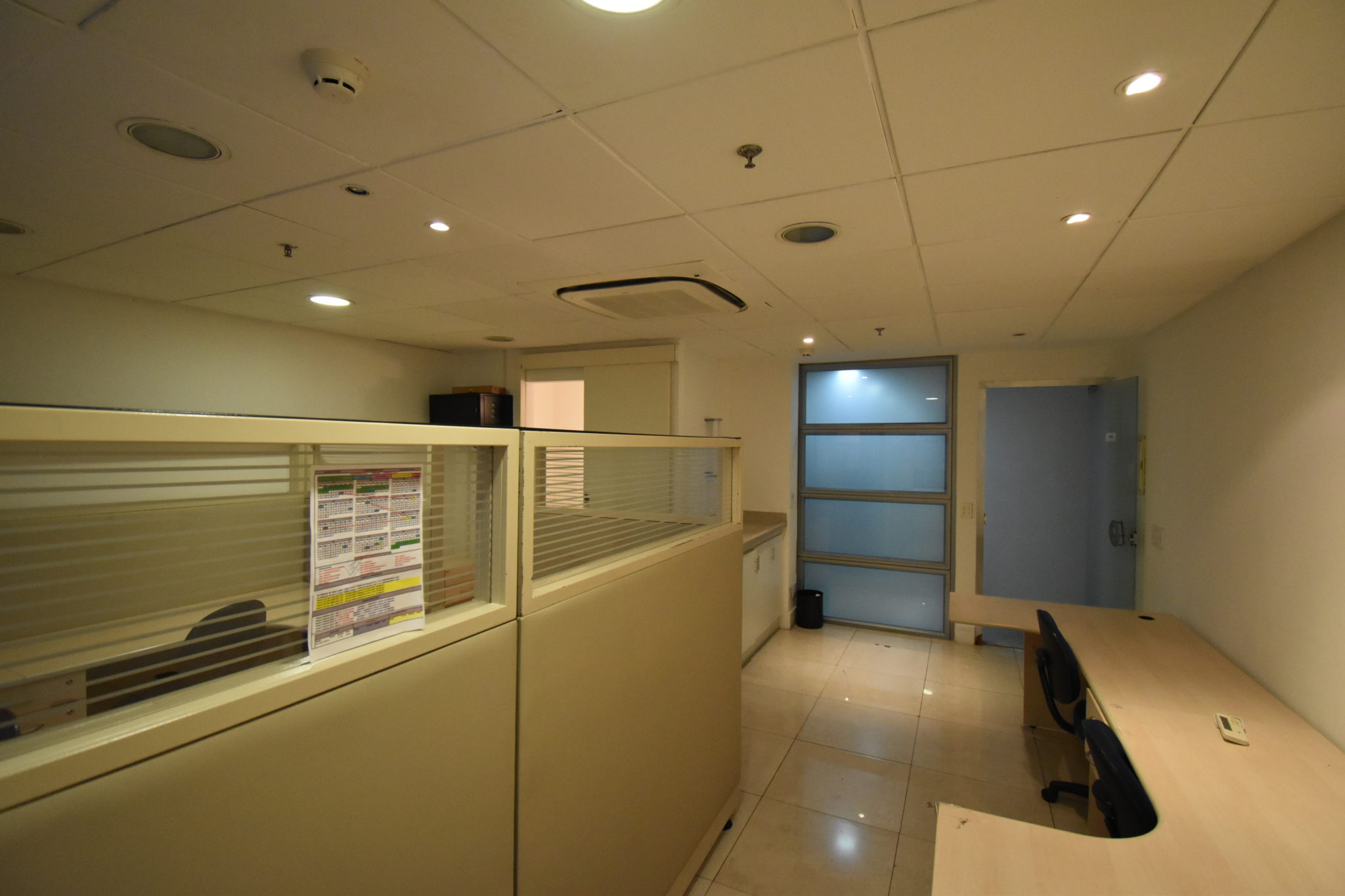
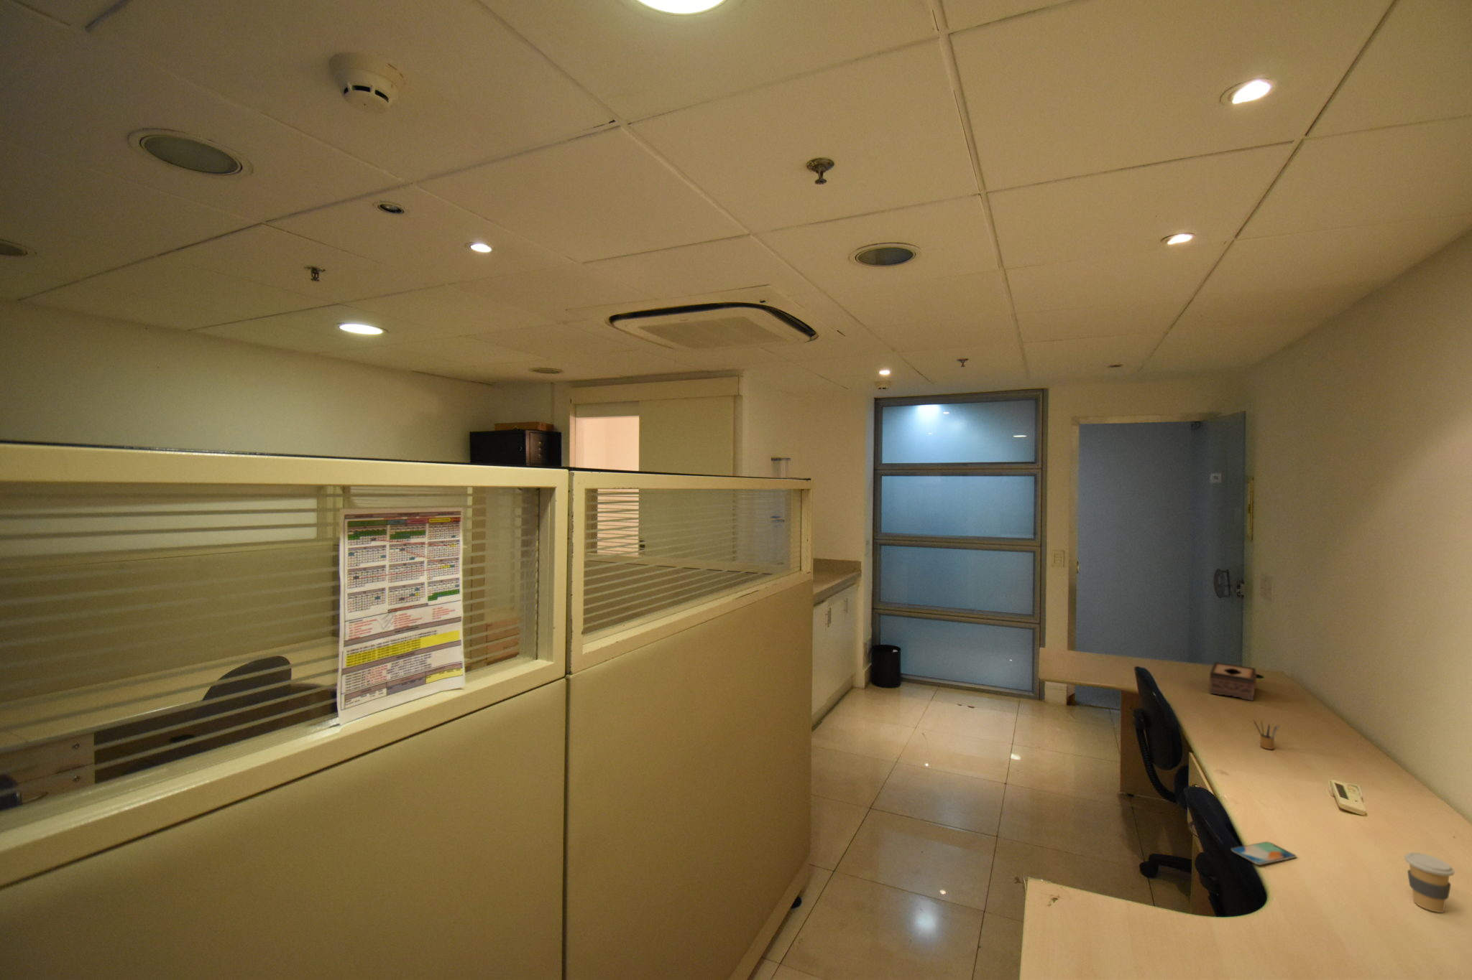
+ pencil box (1266, 734)
+ tissue box (1232, 680)
+ smartphone (1263, 853)
+ coffee cup (1428, 883)
